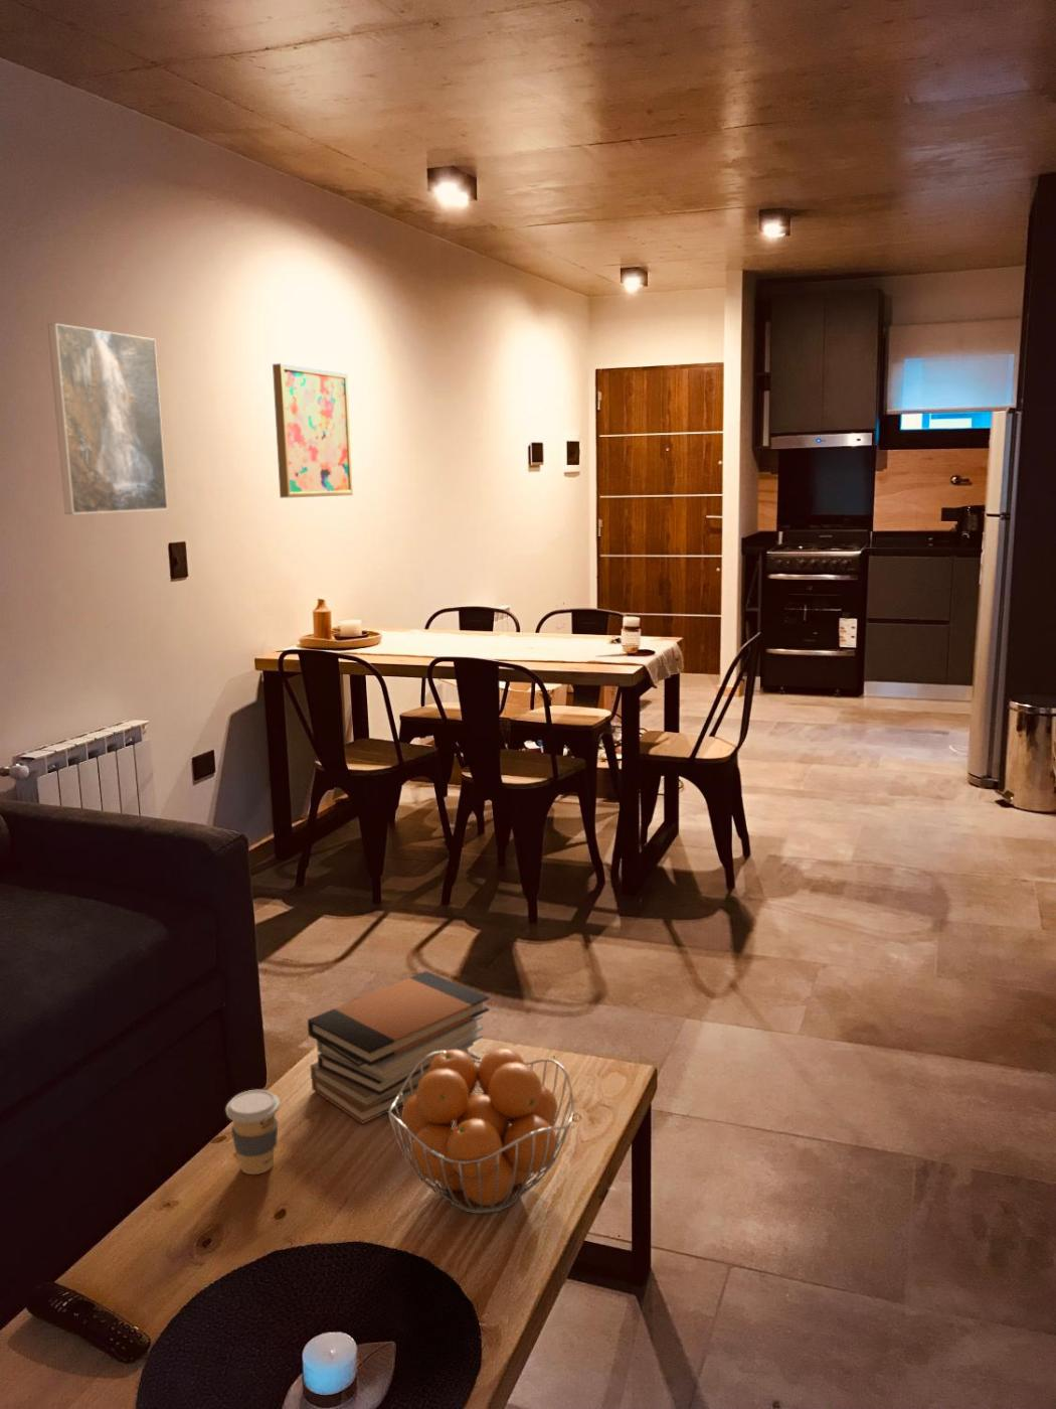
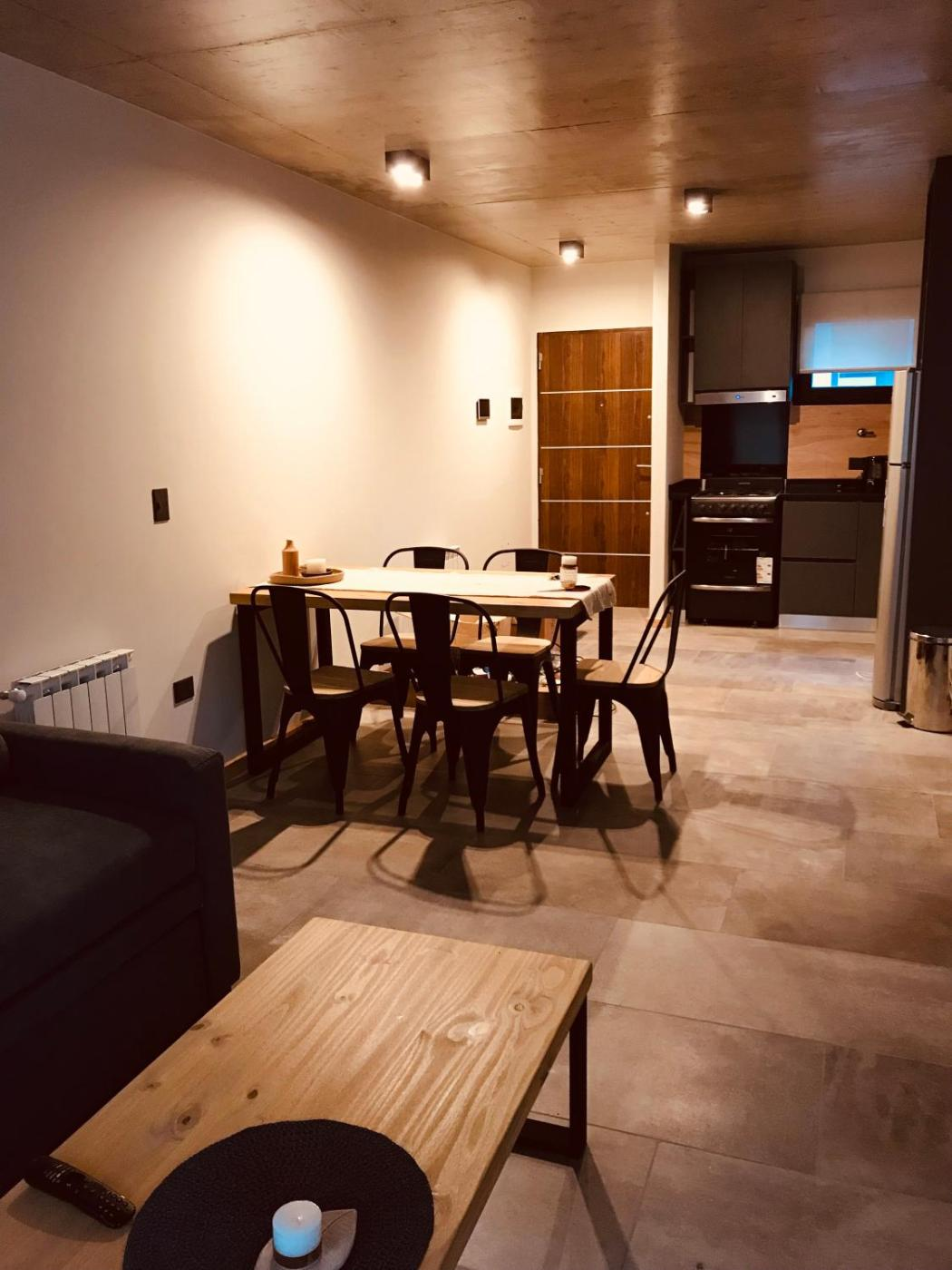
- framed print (112, 423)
- coffee cup (254, 1133)
- fruit basket (481, 1127)
- book stack (399, 1043)
- wall art (315, 433)
